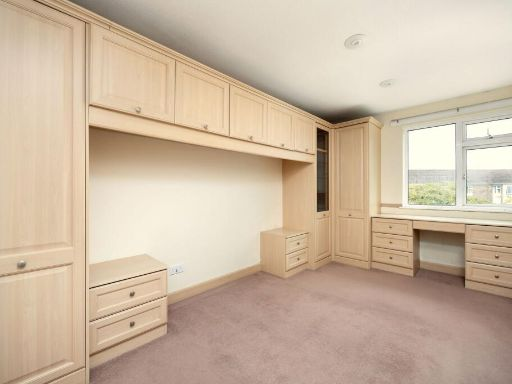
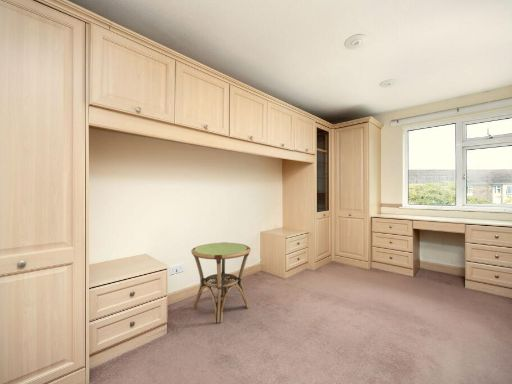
+ side table (221, 277)
